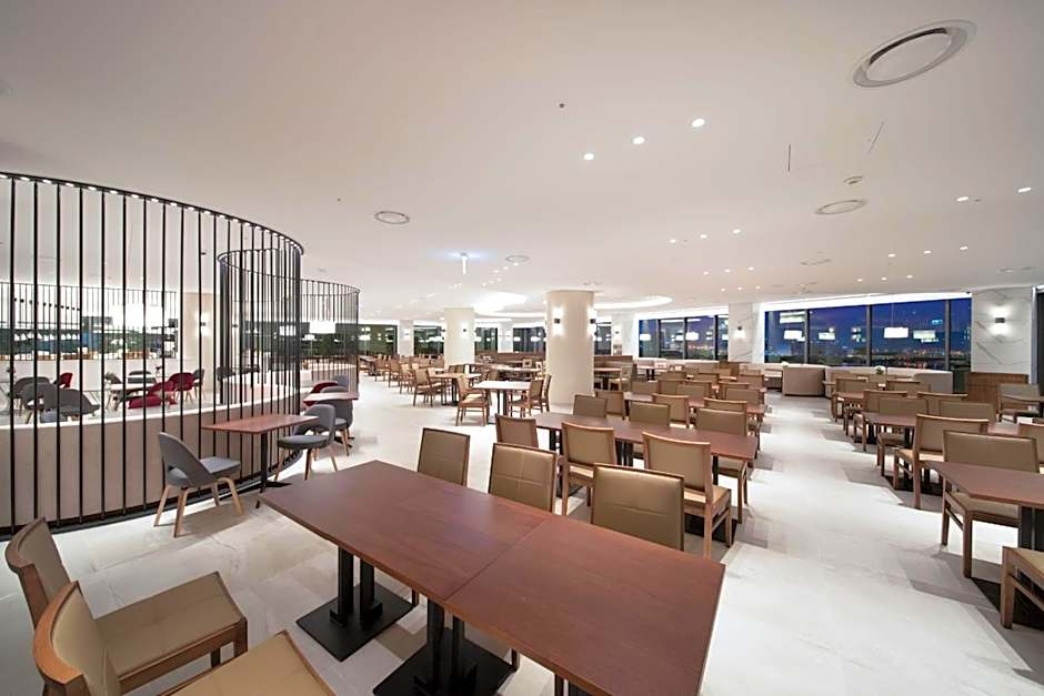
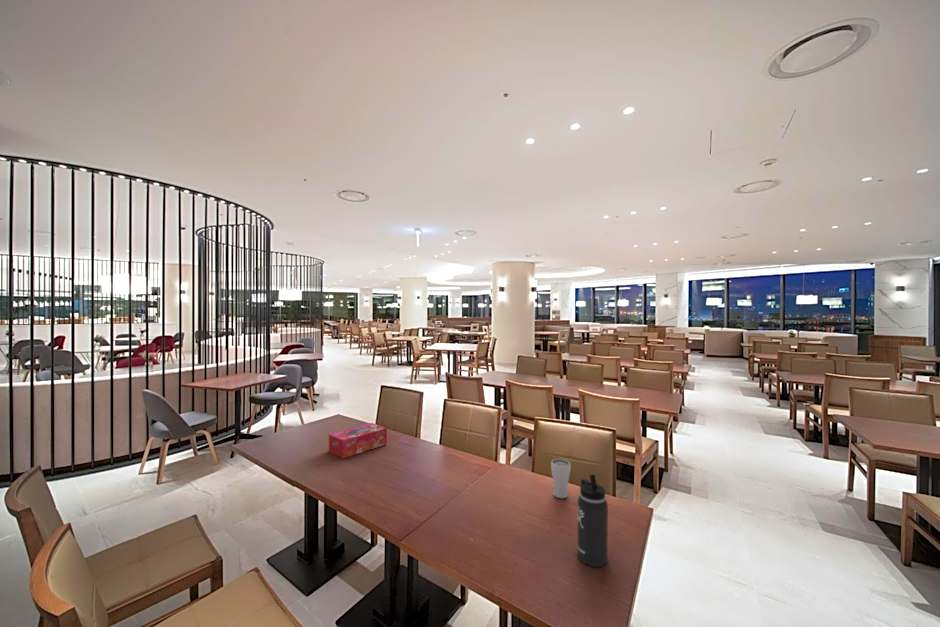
+ thermos bottle (590, 514)
+ tissue box (358, 439)
+ drinking glass (560, 478)
